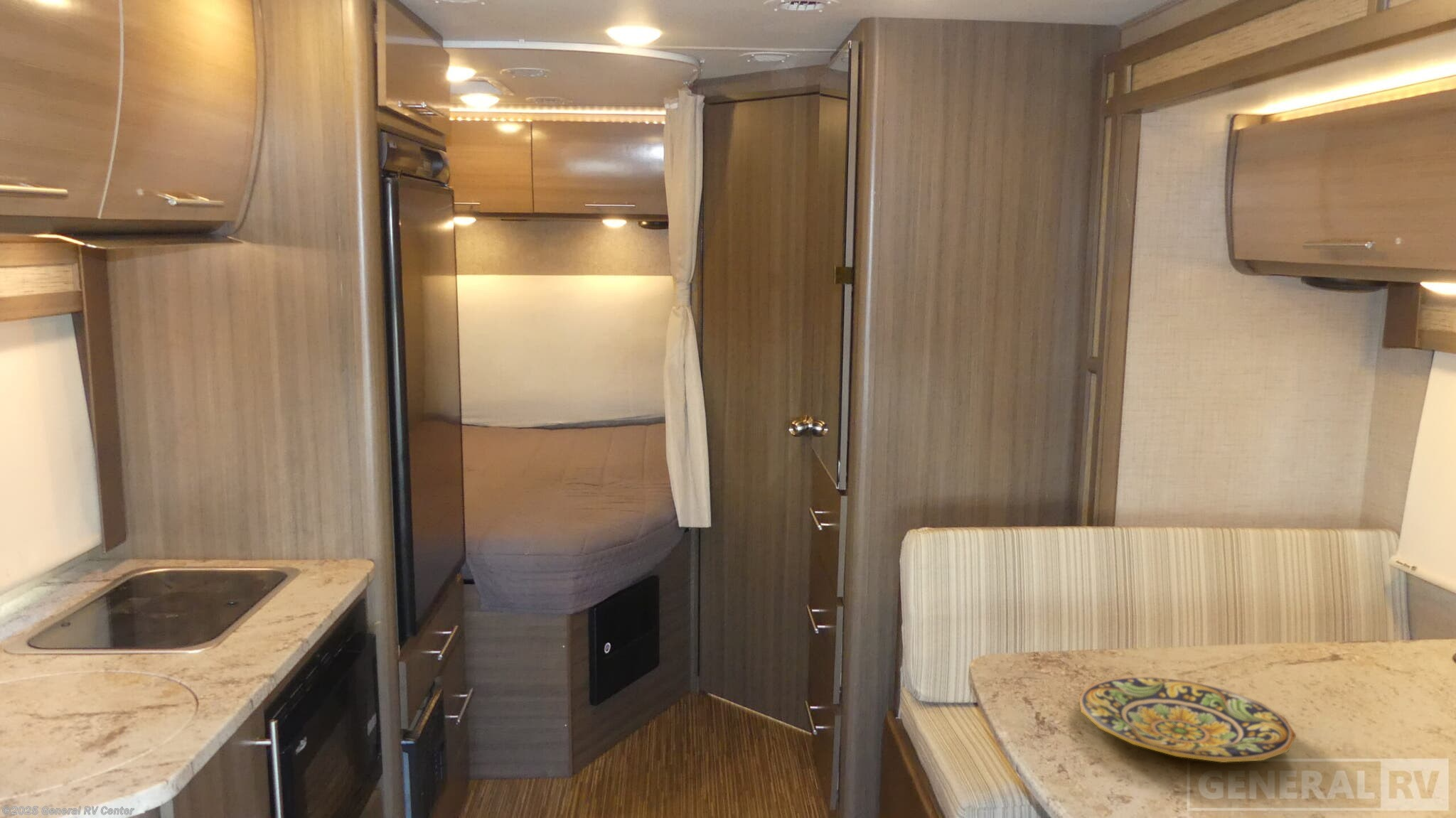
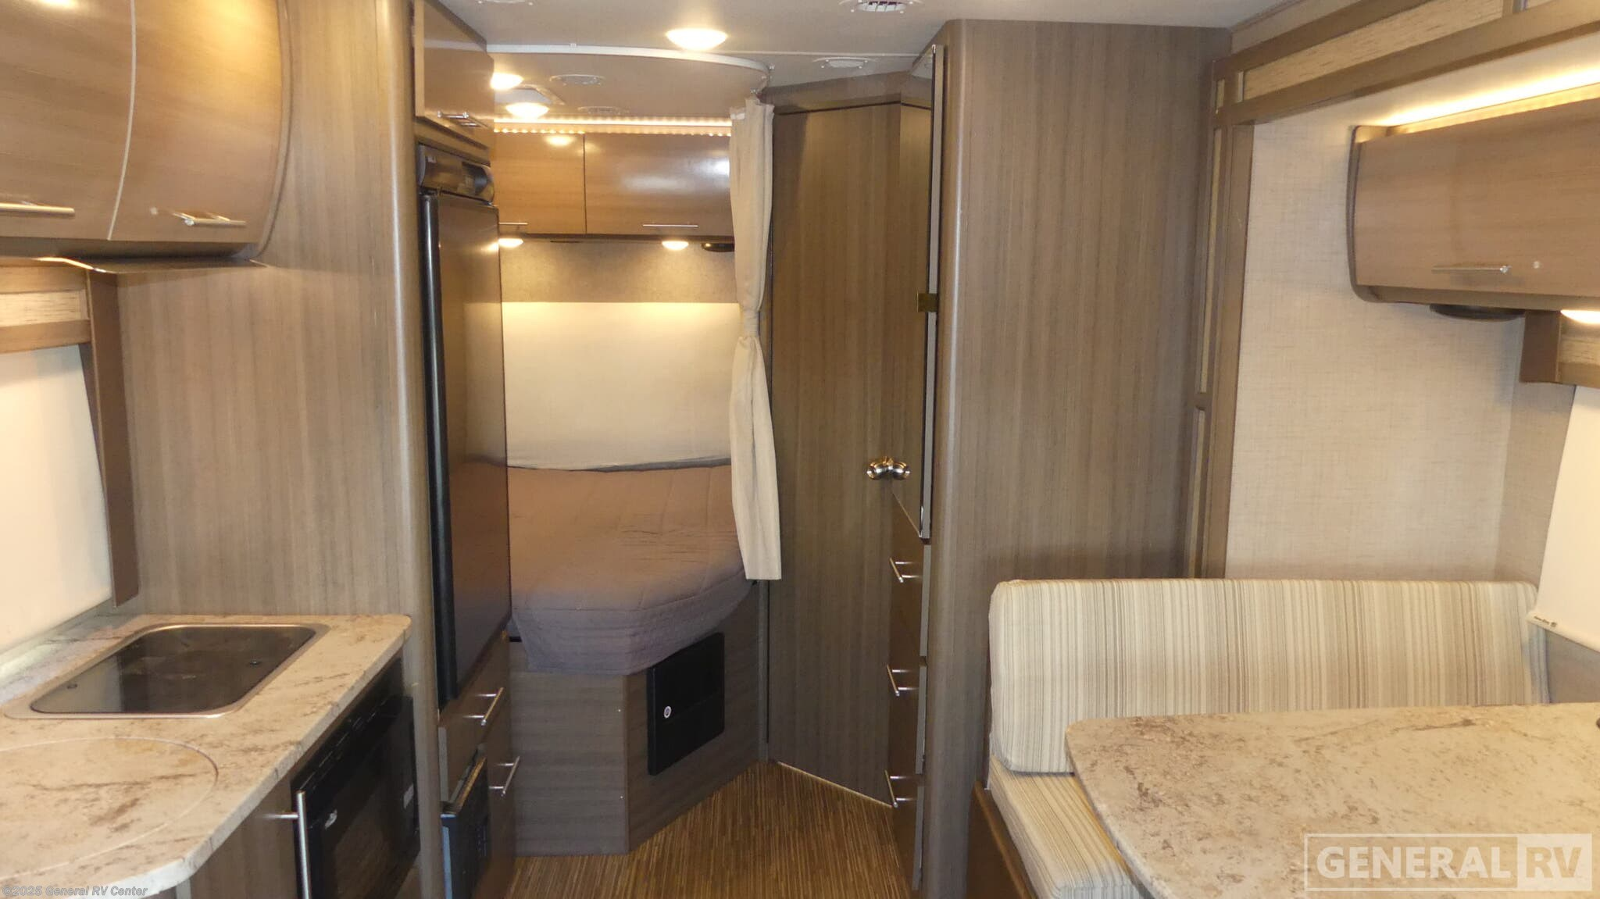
- plate (1182, 723)
